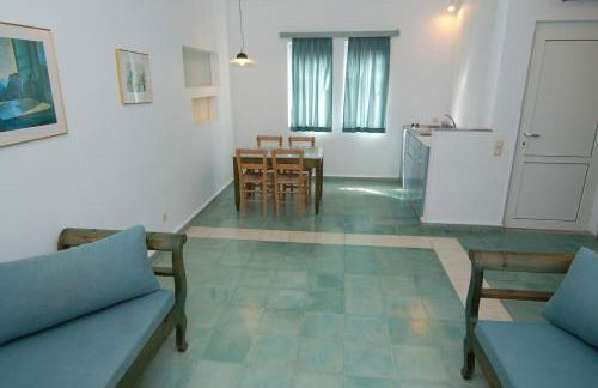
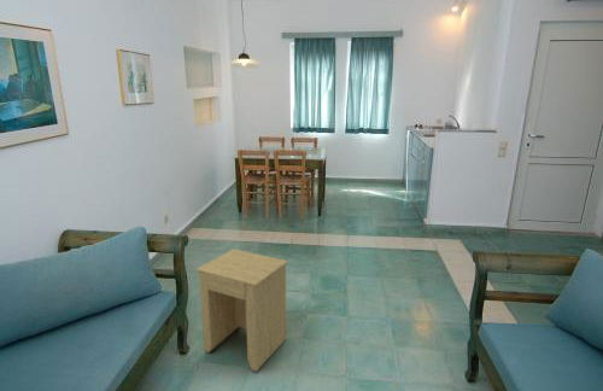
+ side table (245, 305)
